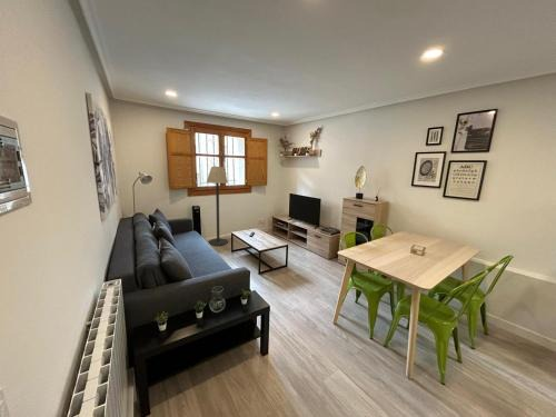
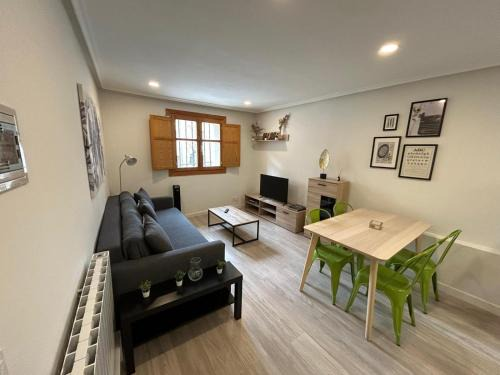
- floor lamp (217, 205)
